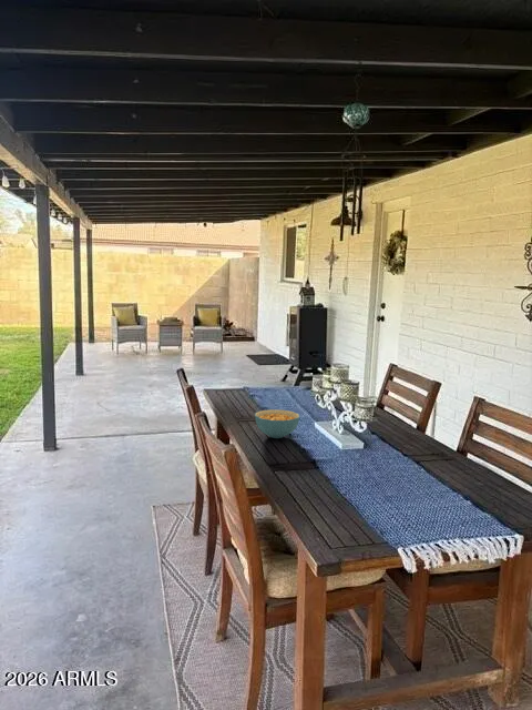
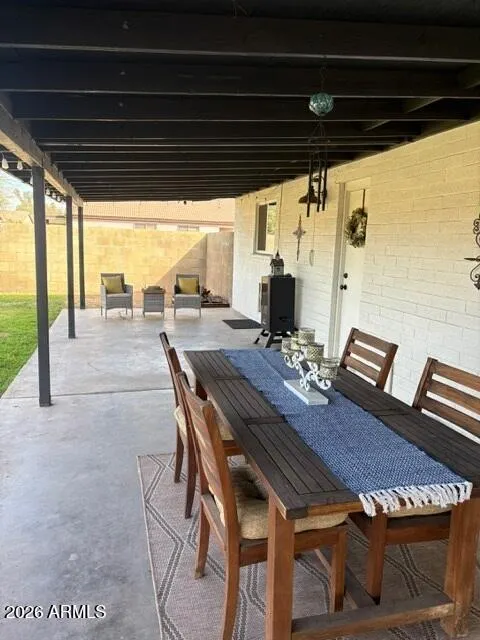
- cereal bowl (276, 425)
